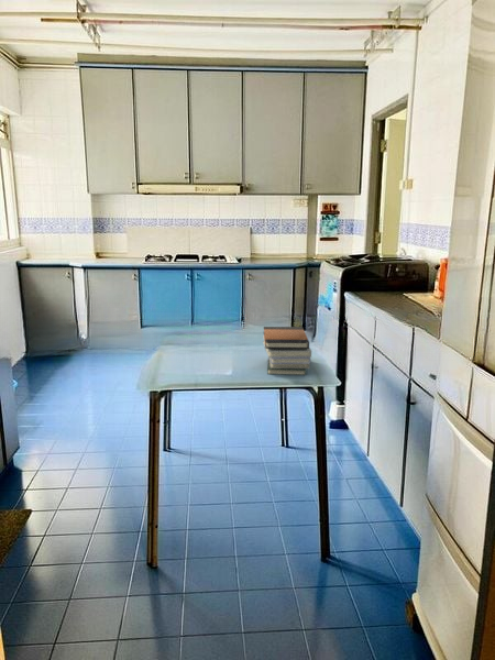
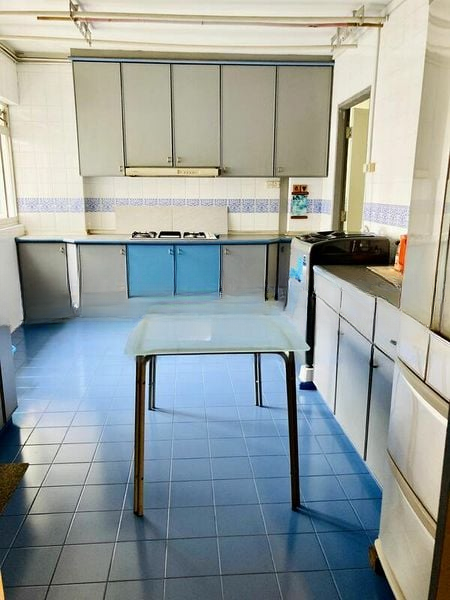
- book stack (285, 350)
